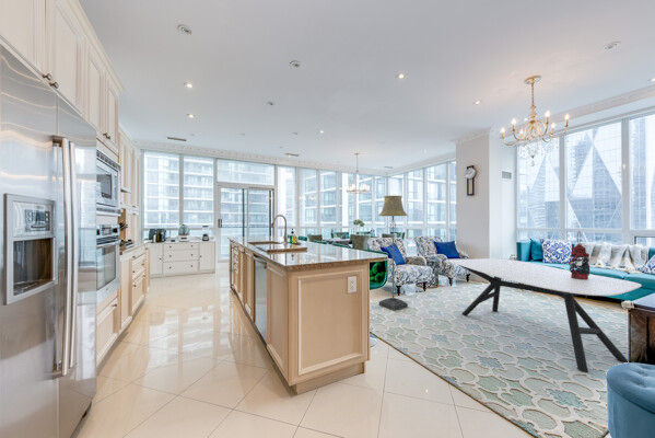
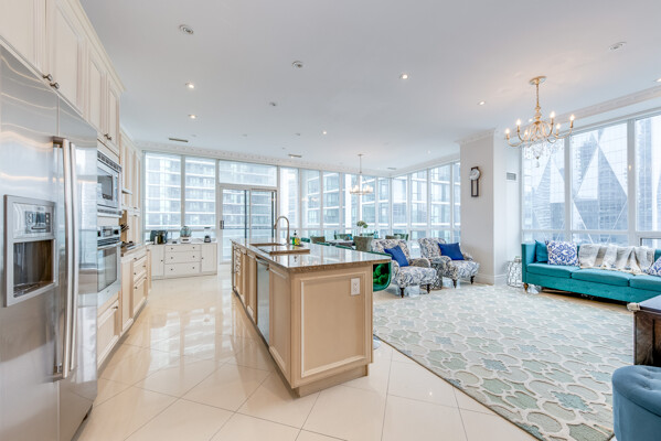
- dining table (529, 290)
- lantern (578, 254)
- floor lamp (393, 251)
